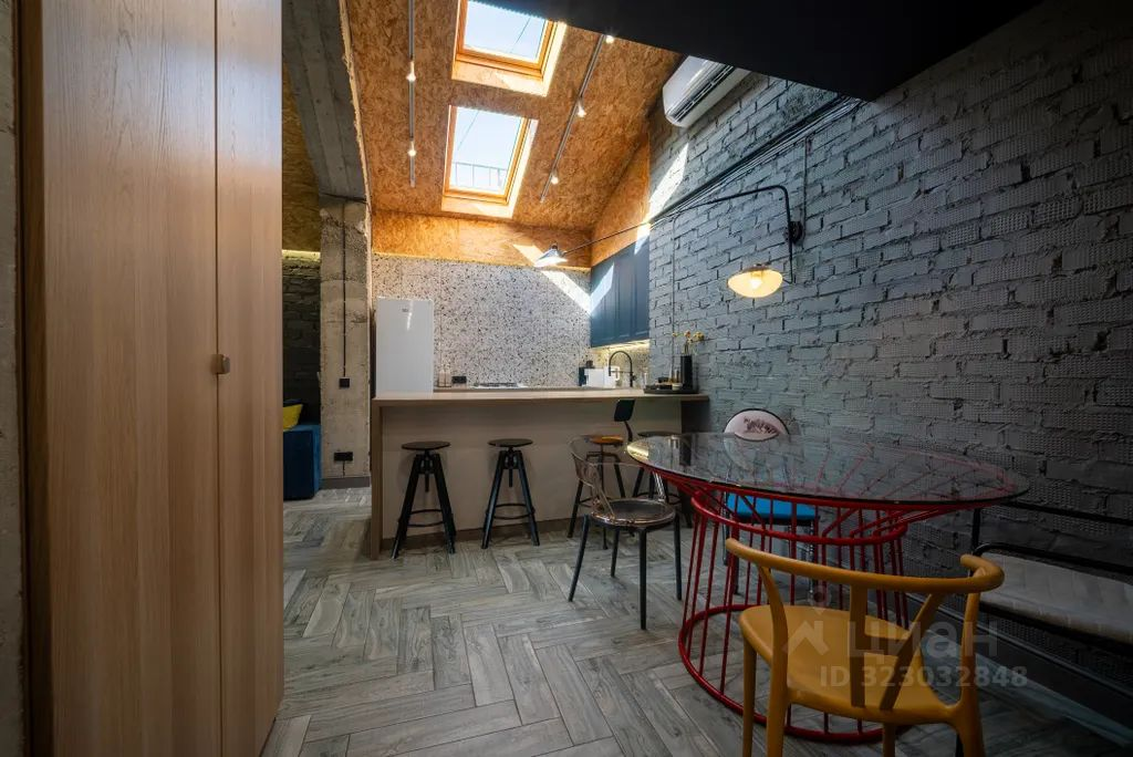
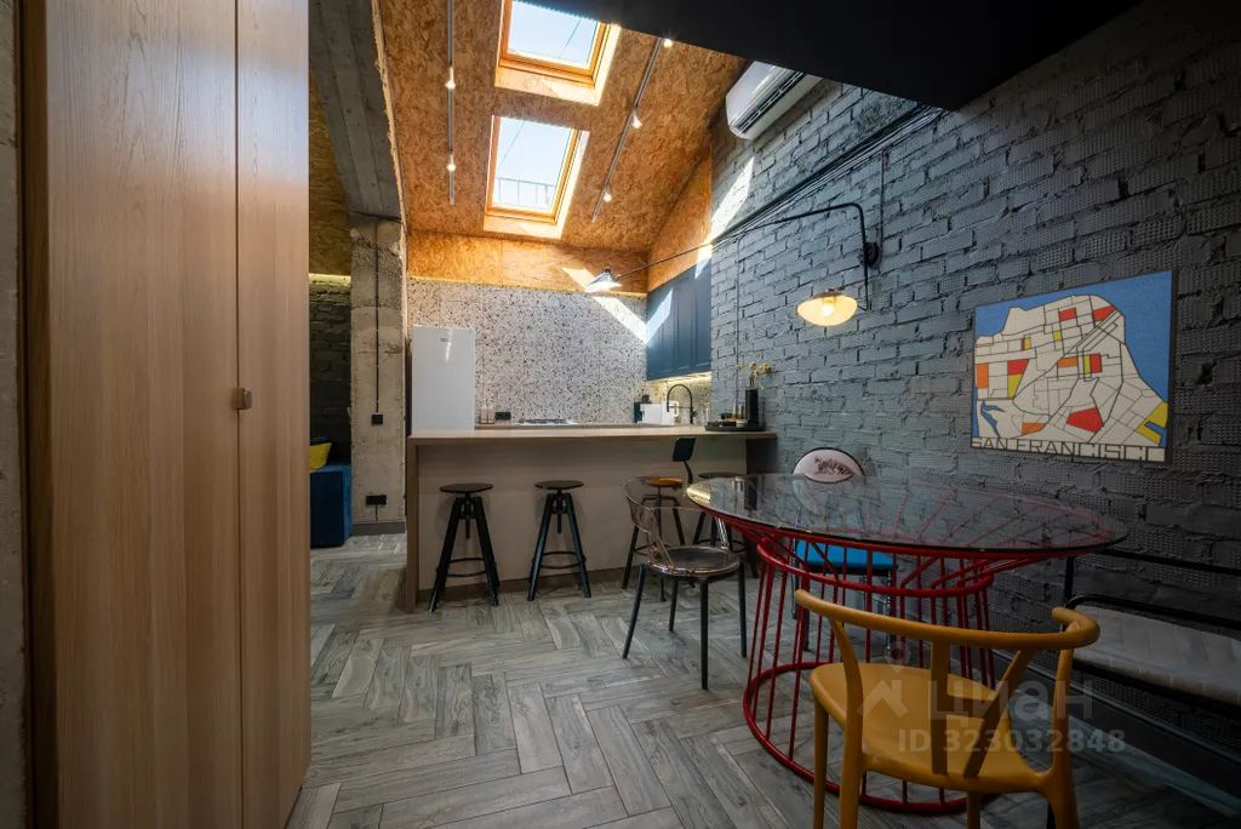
+ wall art (1056, 372)
